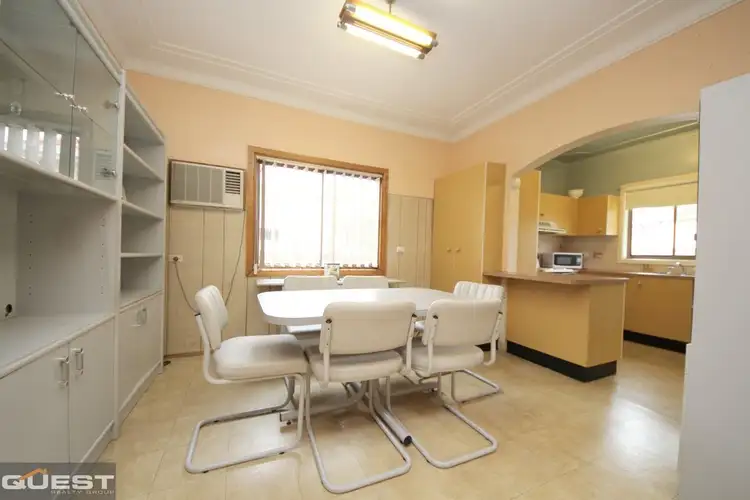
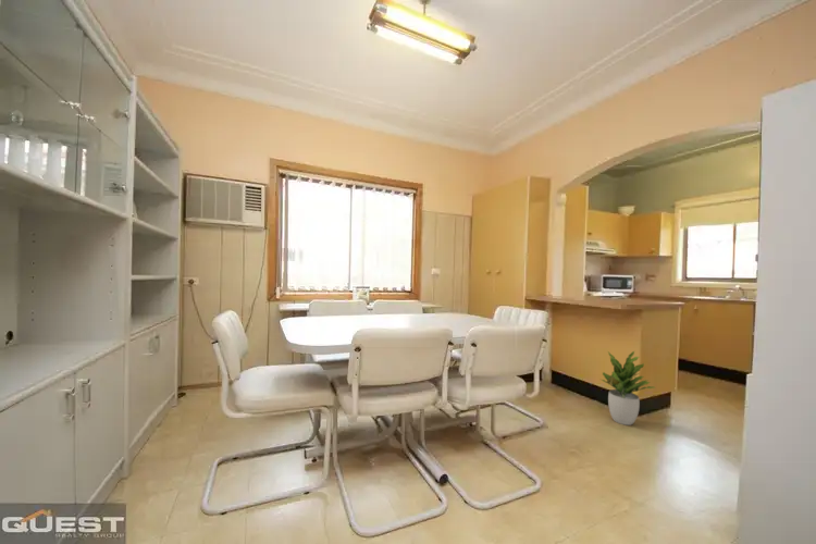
+ potted plant (621, 385)
